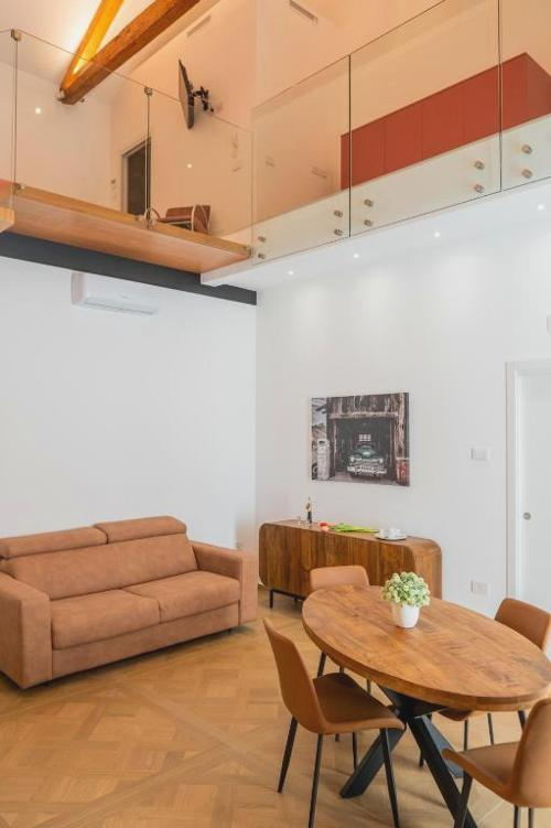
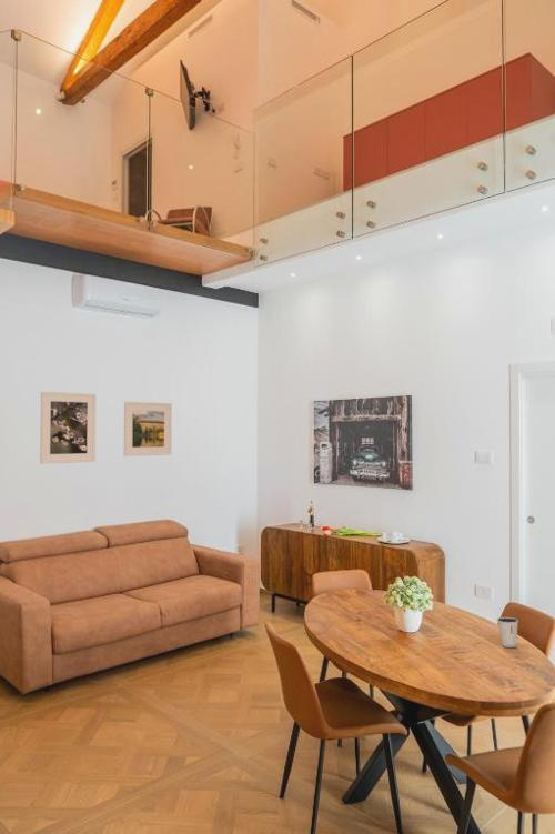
+ dixie cup (507, 632)
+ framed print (148, 429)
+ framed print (69, 428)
